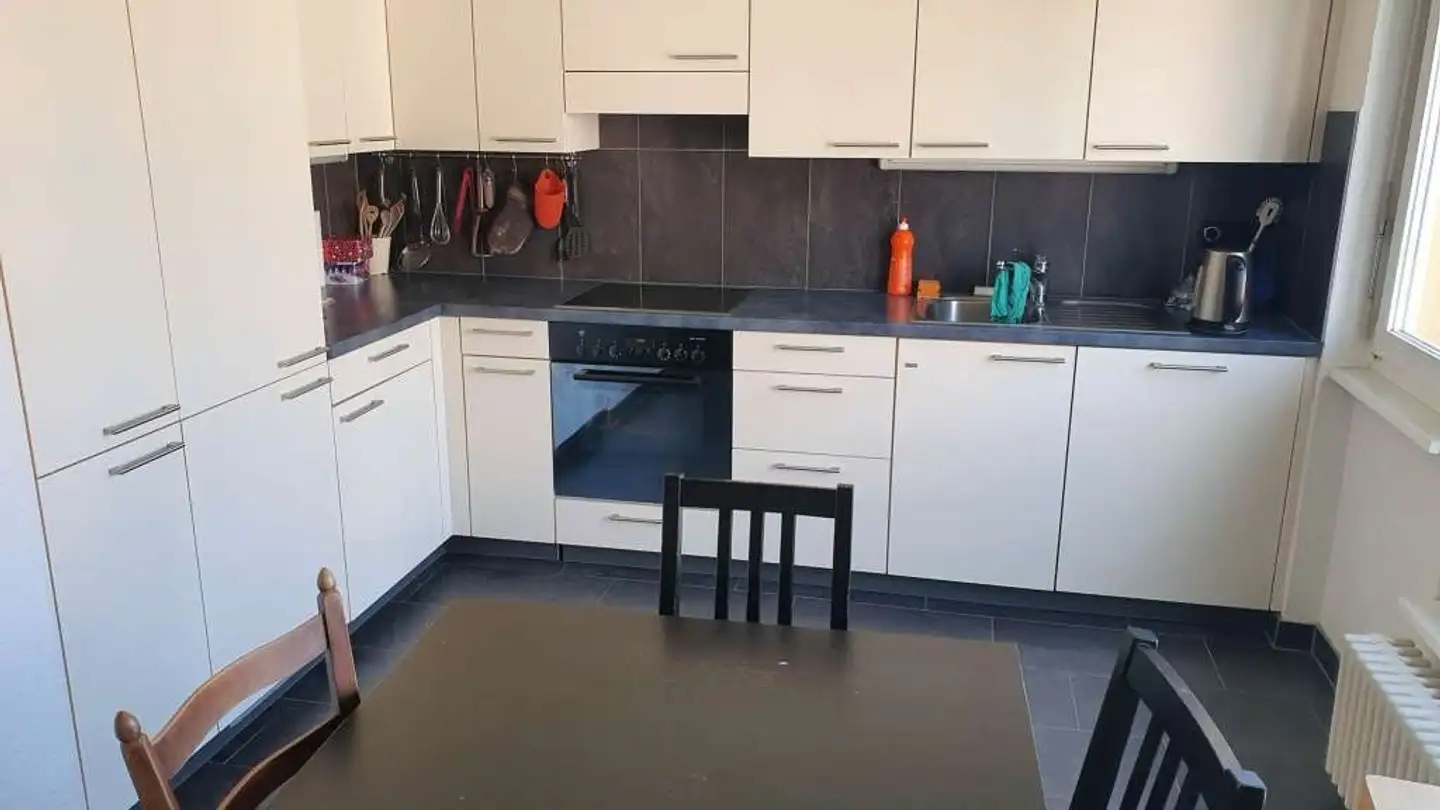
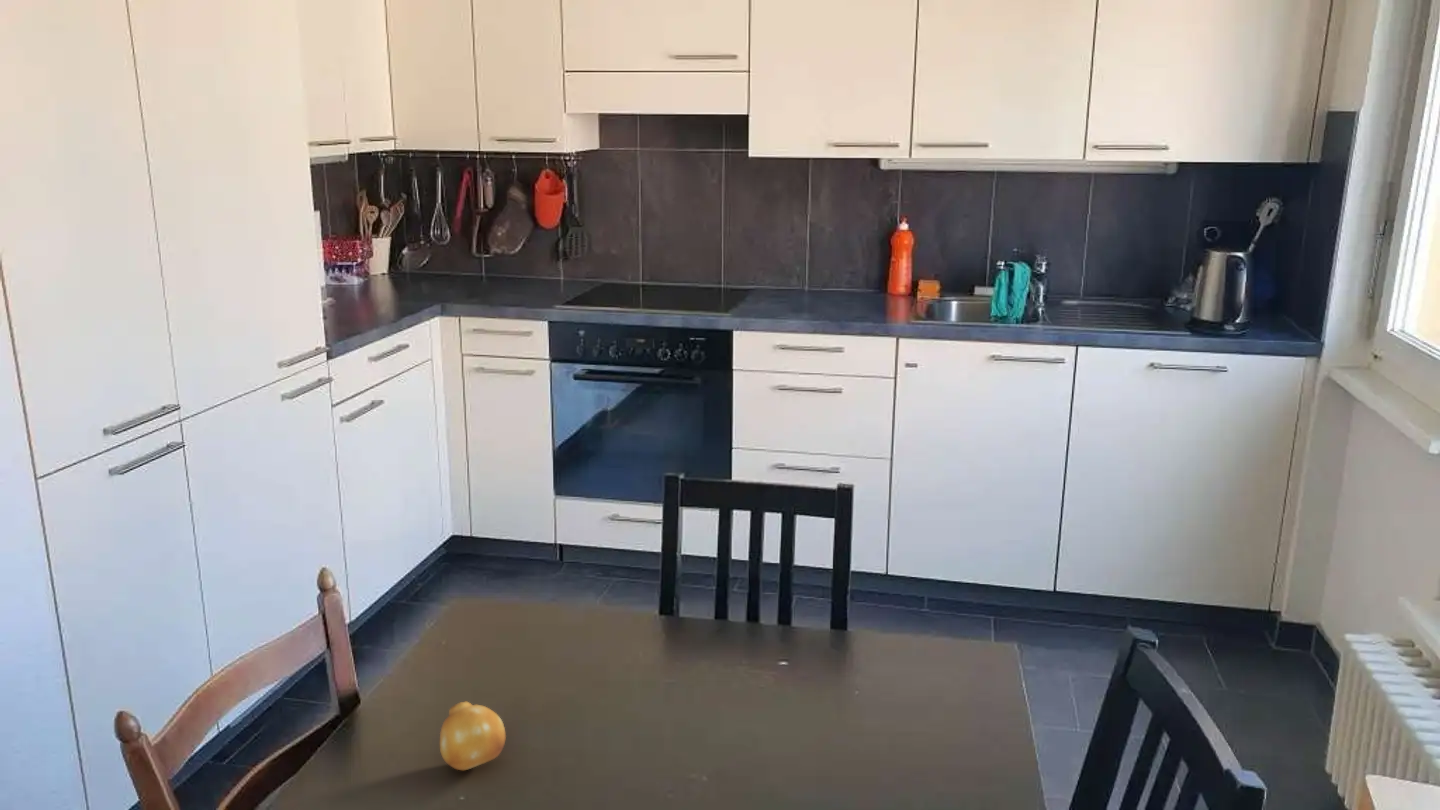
+ fruit (472, 738)
